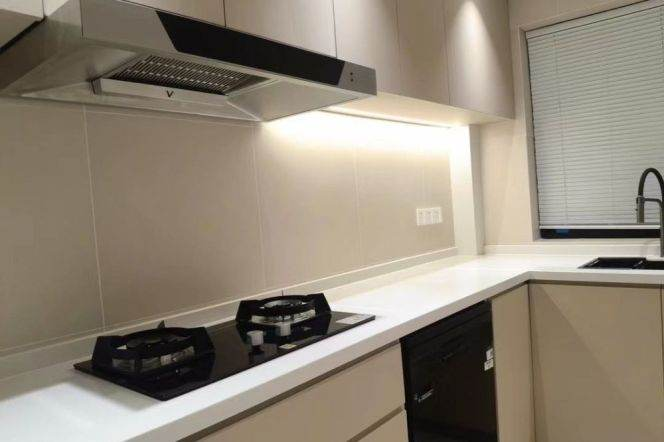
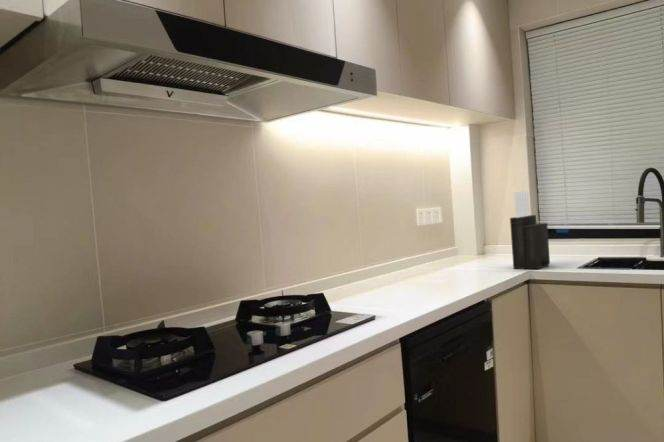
+ knife block (531, 228)
